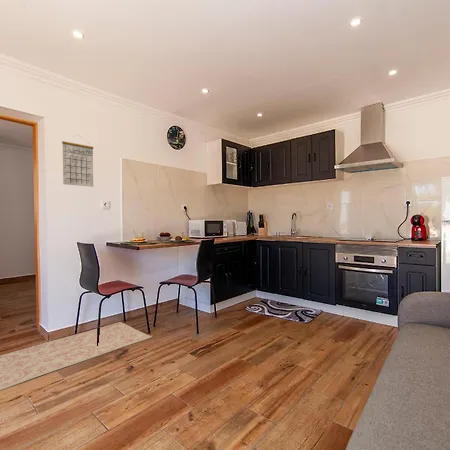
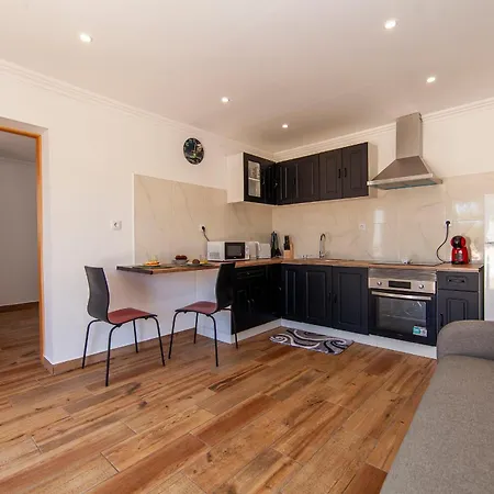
- calendar (78, 159)
- rug (70, 348)
